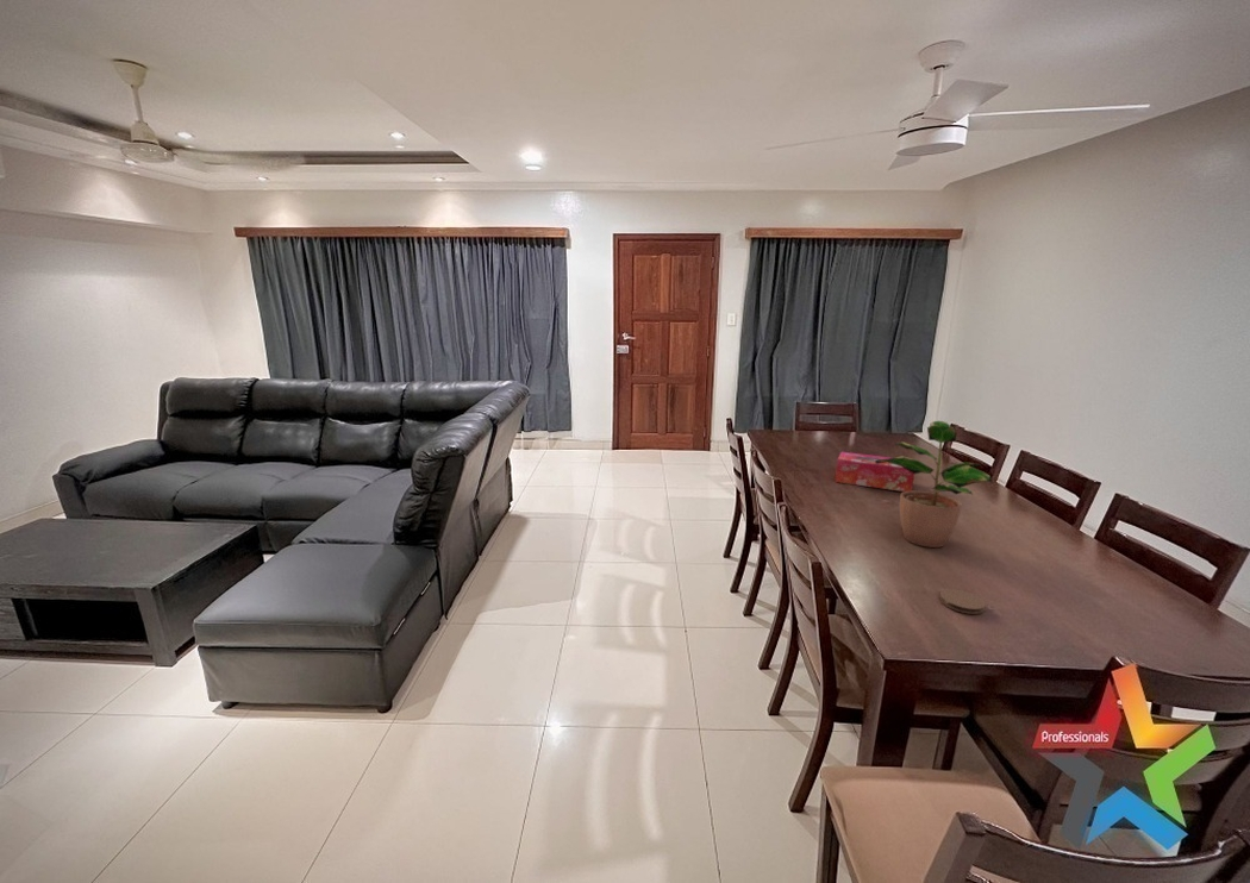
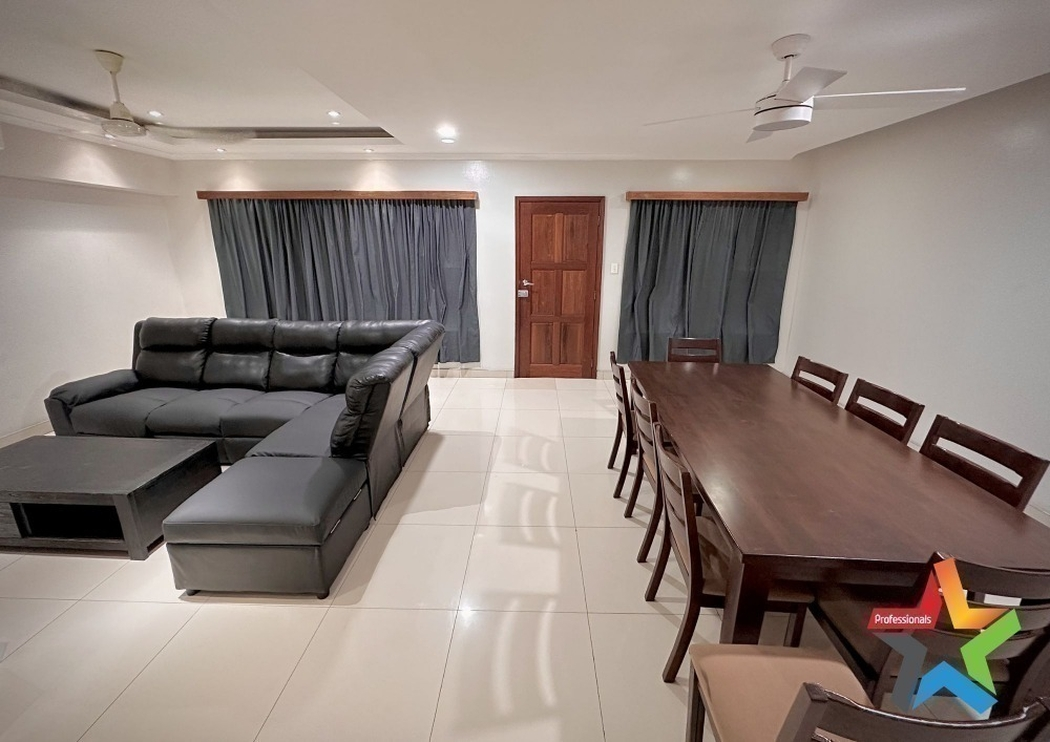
- coaster (962, 601)
- tissue box (874, 470)
- potted plant (933, 478)
